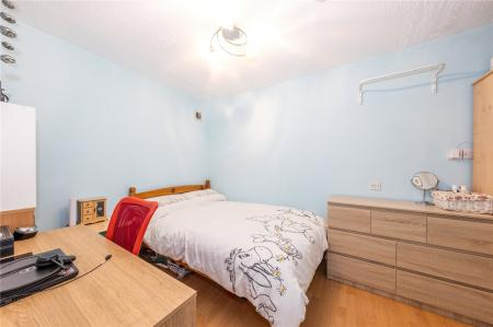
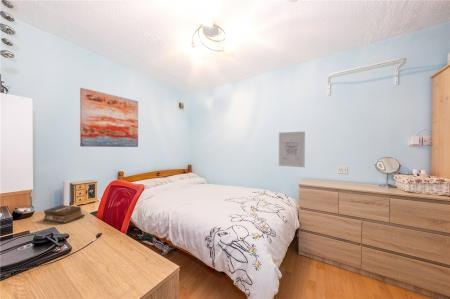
+ book (64, 213)
+ wall art (112, 121)
+ wall art (291, 149)
